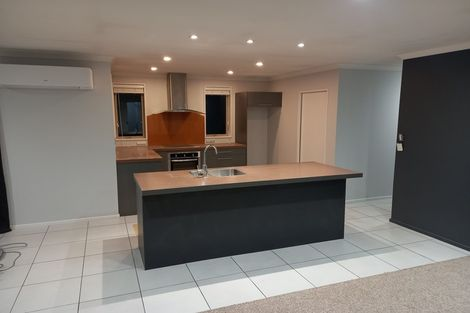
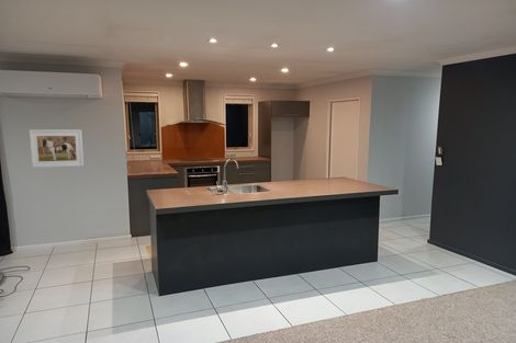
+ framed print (57, 148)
